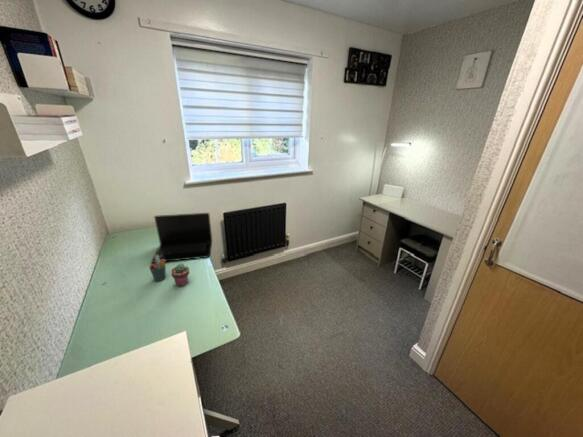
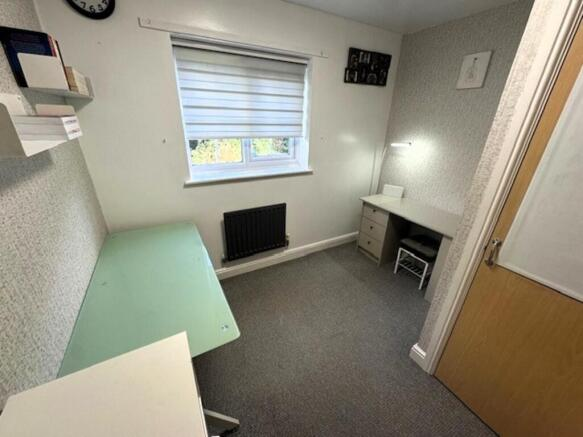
- laptop (182, 236)
- pen holder (158, 268)
- potted succulent (180, 273)
